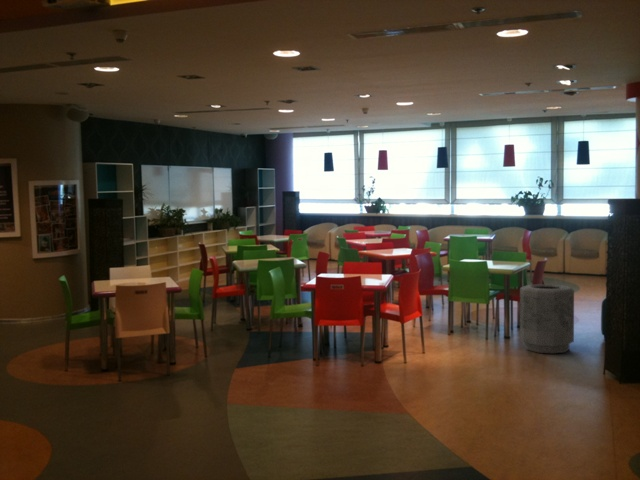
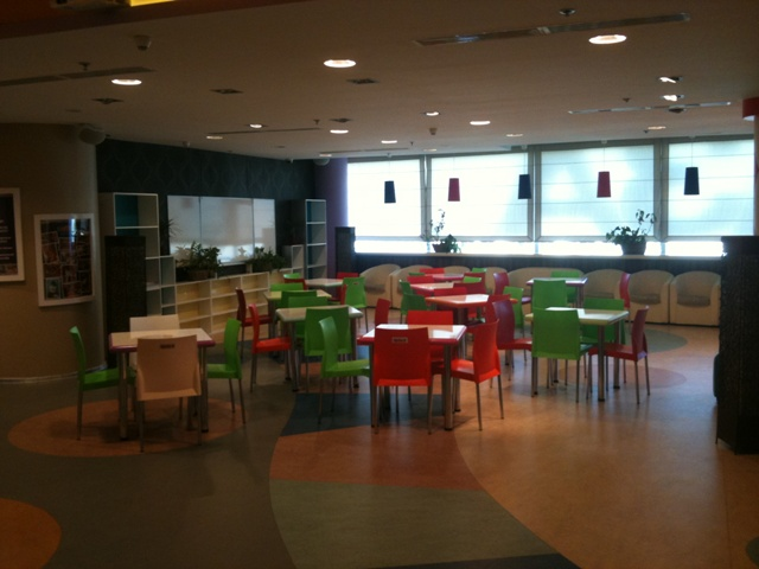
- trash can (546, 317)
